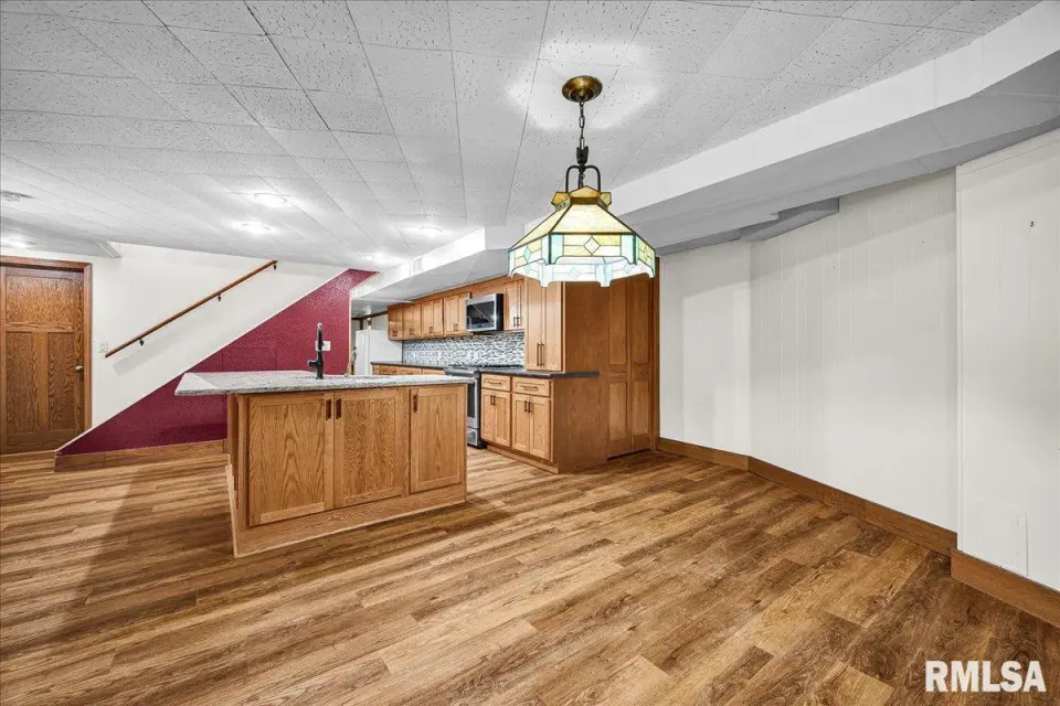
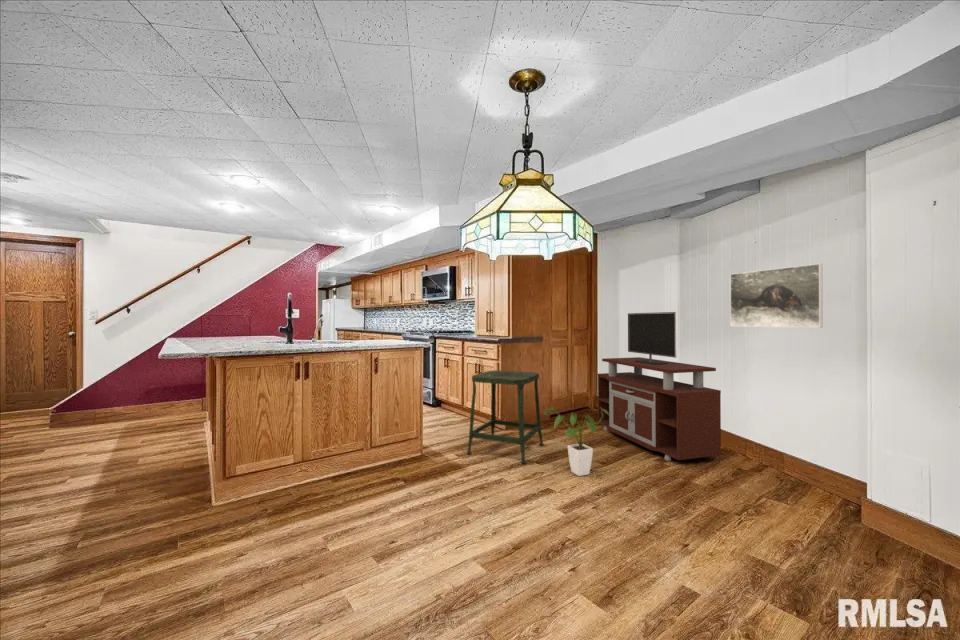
+ stool (502, 420)
+ house plant (576, 438)
+ tv stand (649, 377)
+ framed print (771, 298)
